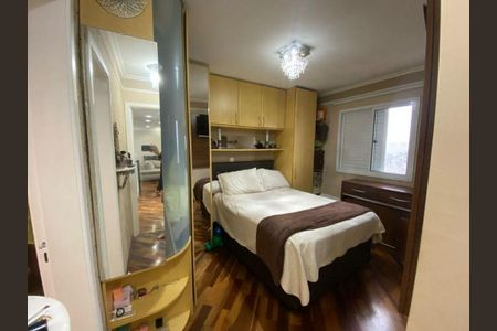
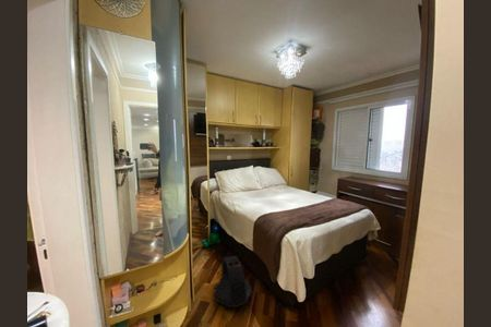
+ backpack (232, 278)
